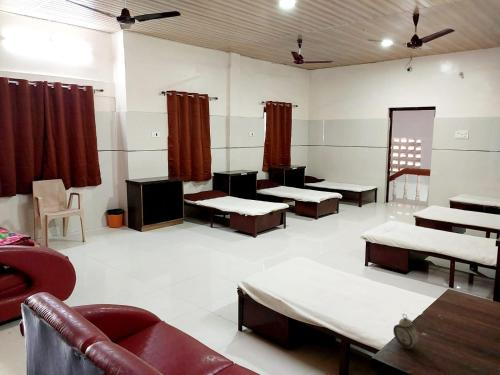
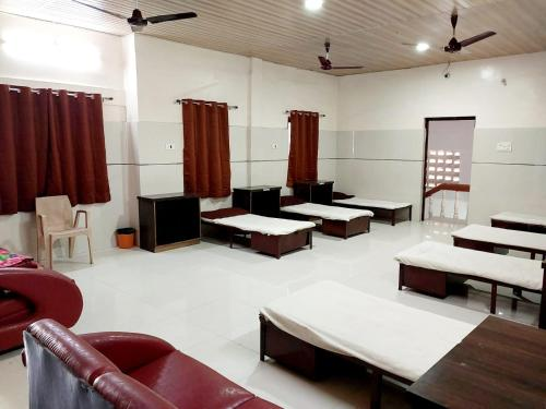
- alarm clock (406, 329)
